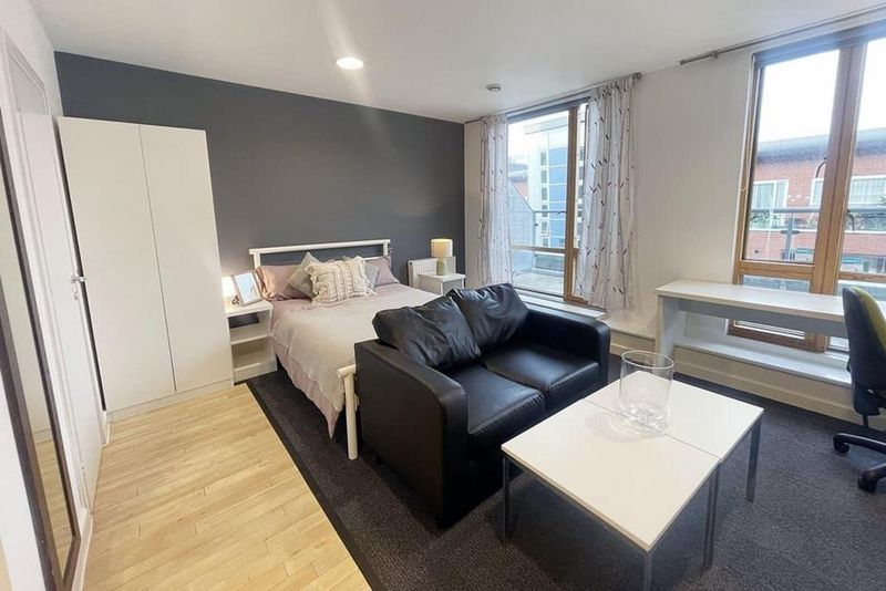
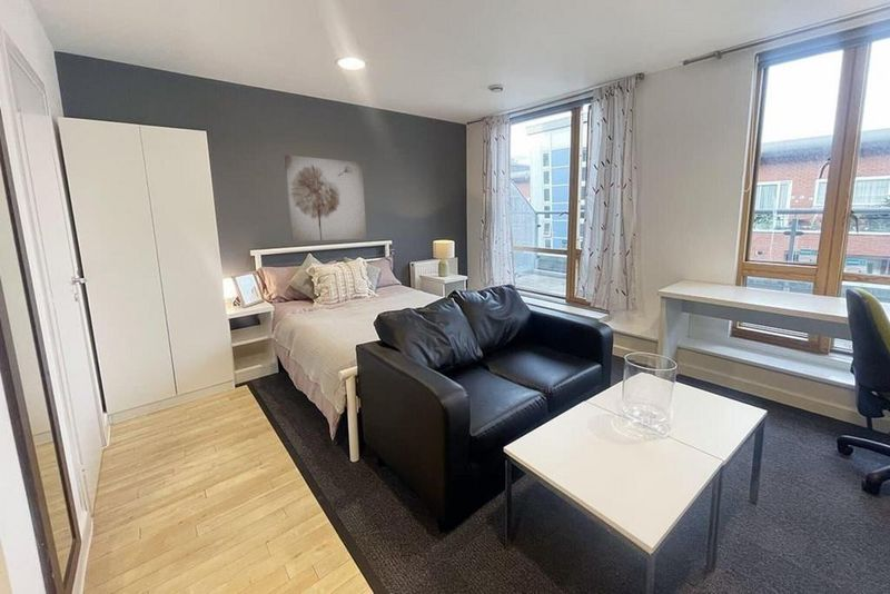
+ wall art (328, 200)
